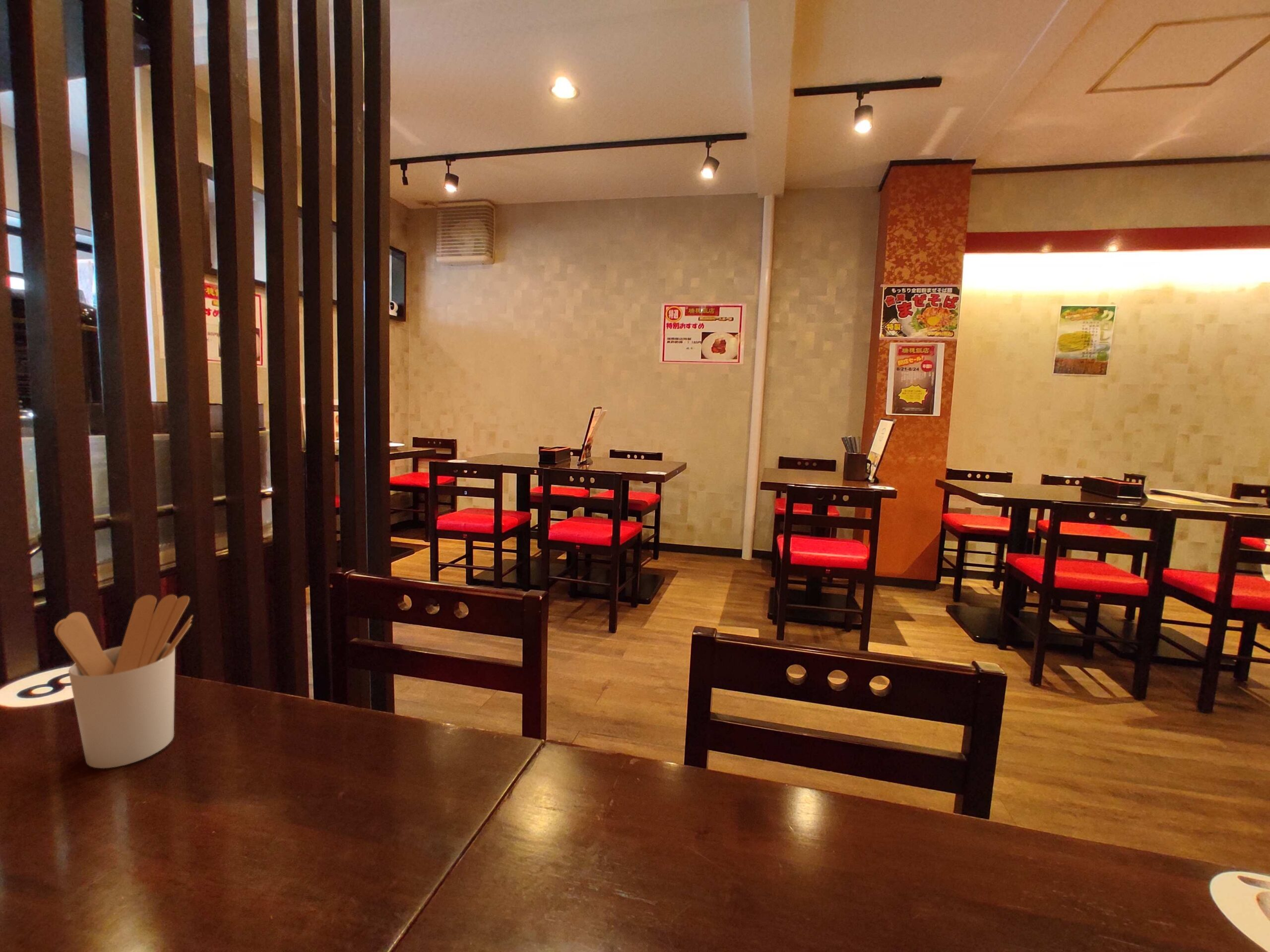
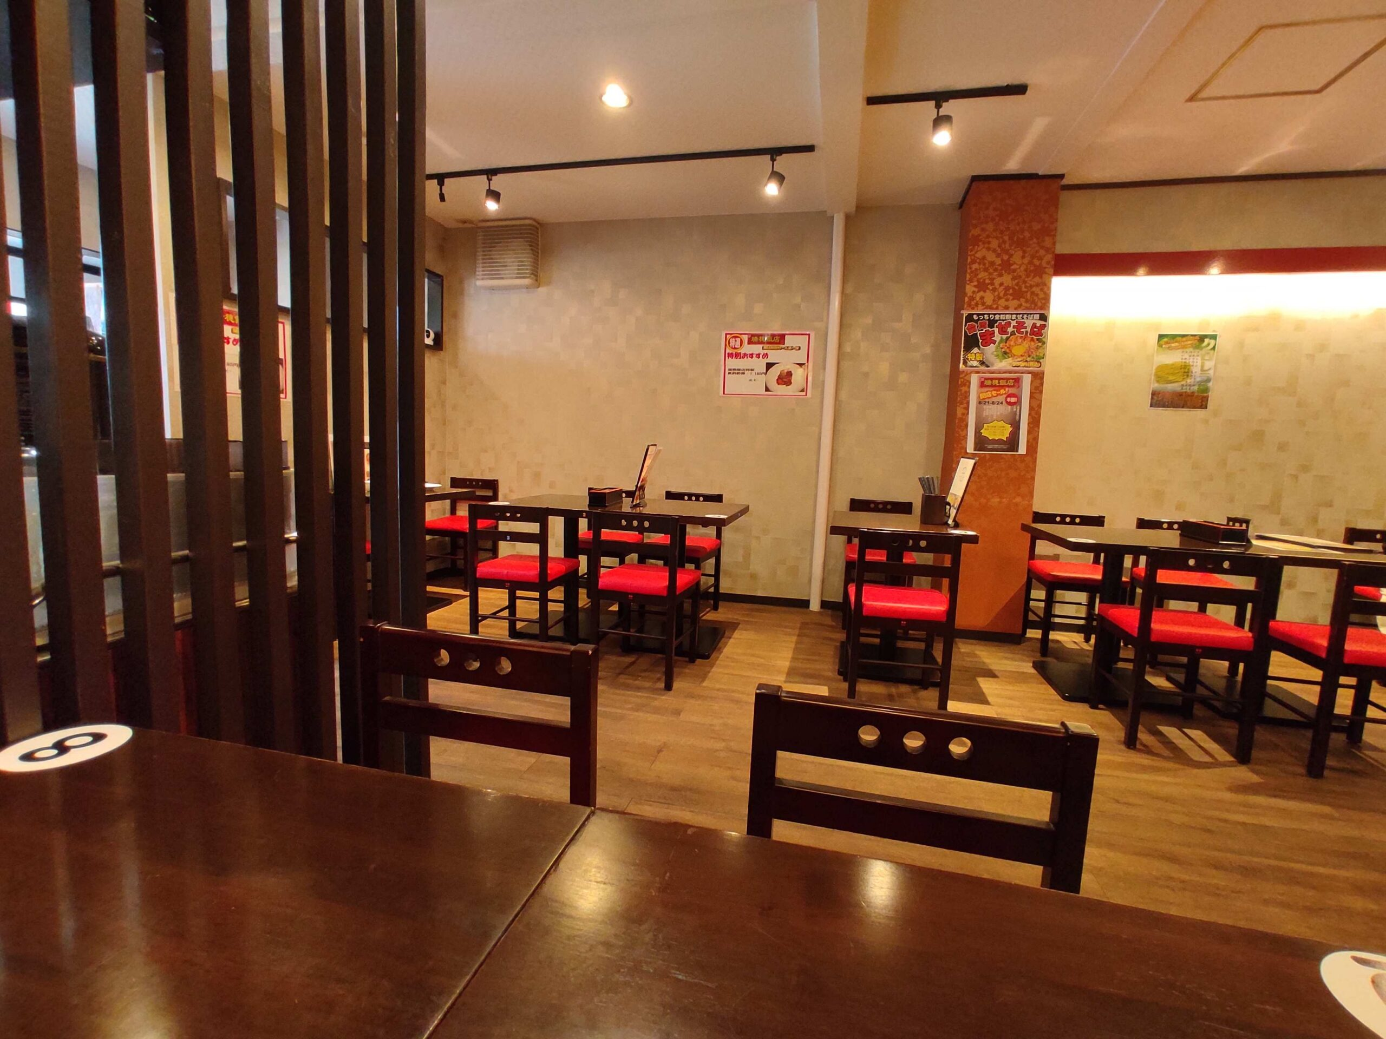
- utensil holder (139, 671)
